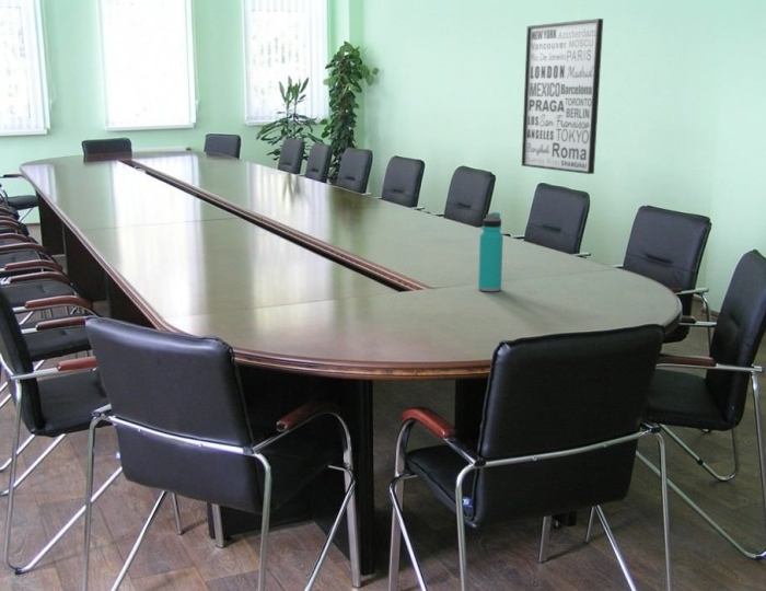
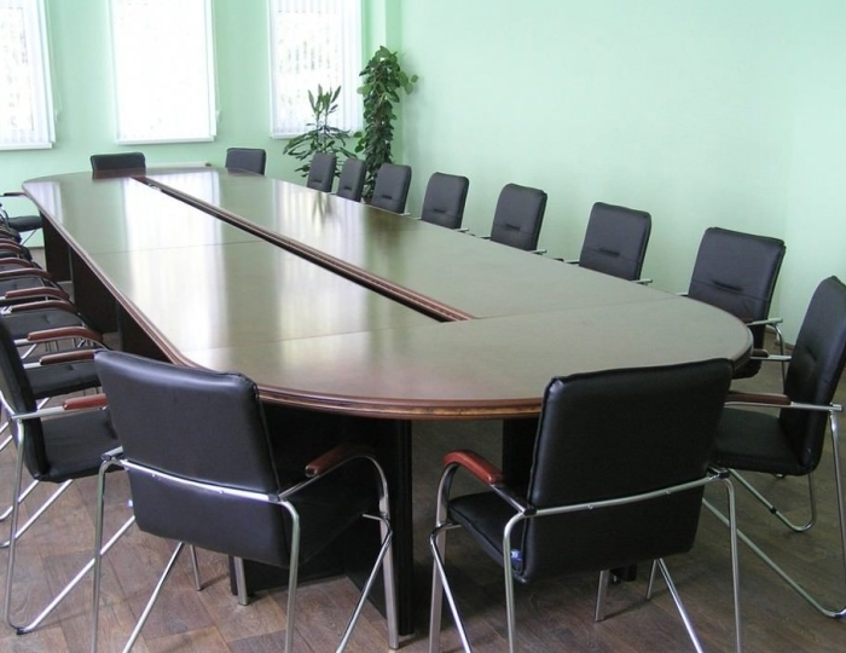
- water bottle (490, 251)
- wall art (559, 97)
